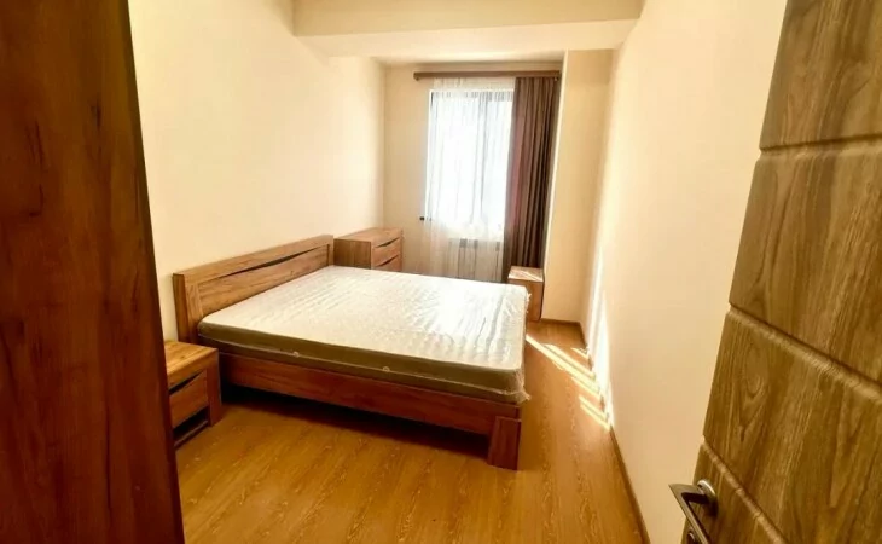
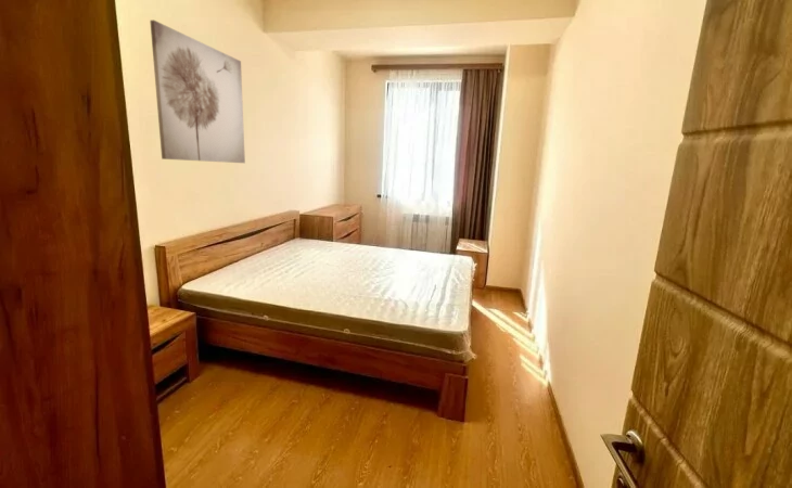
+ wall art (205, 104)
